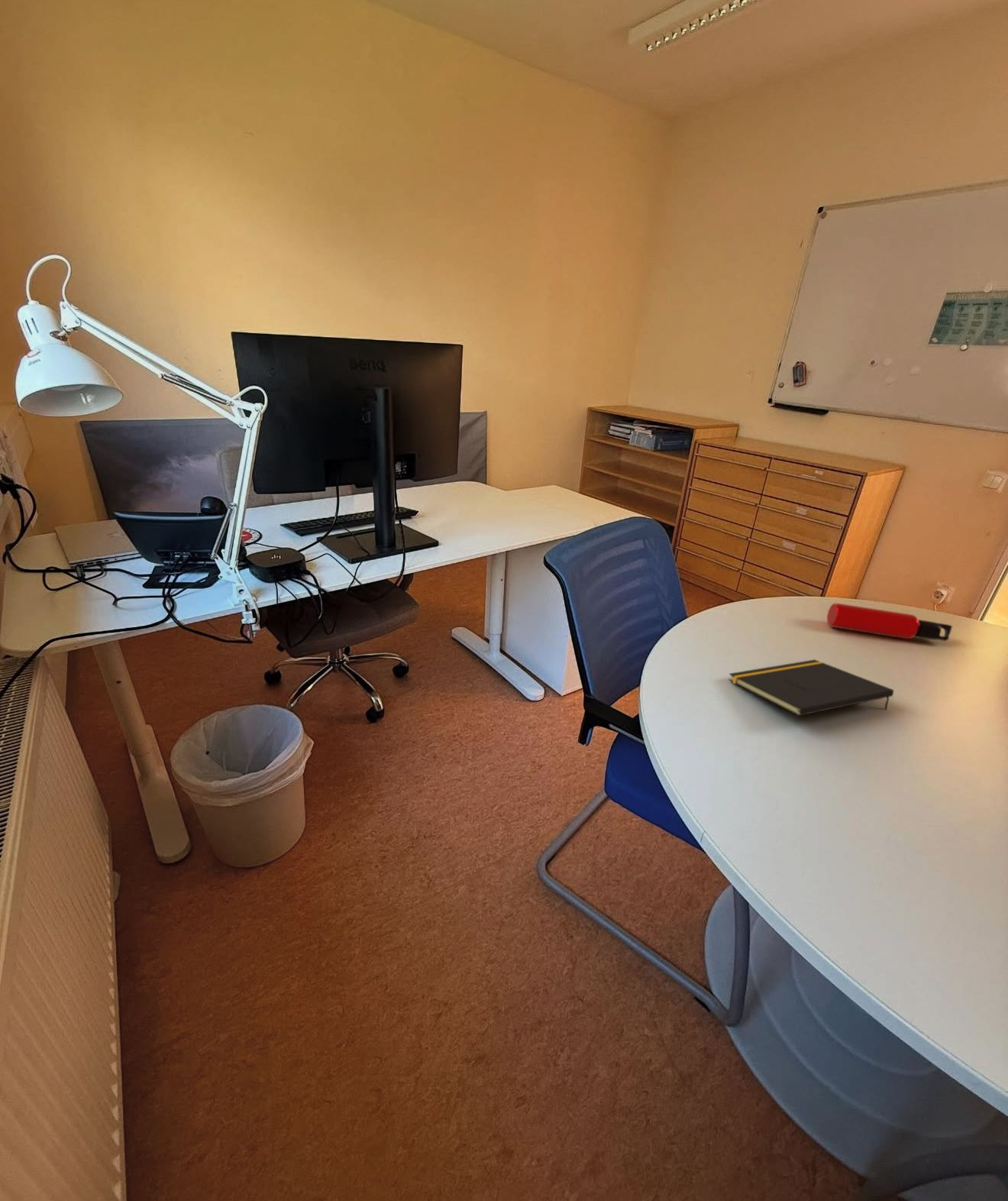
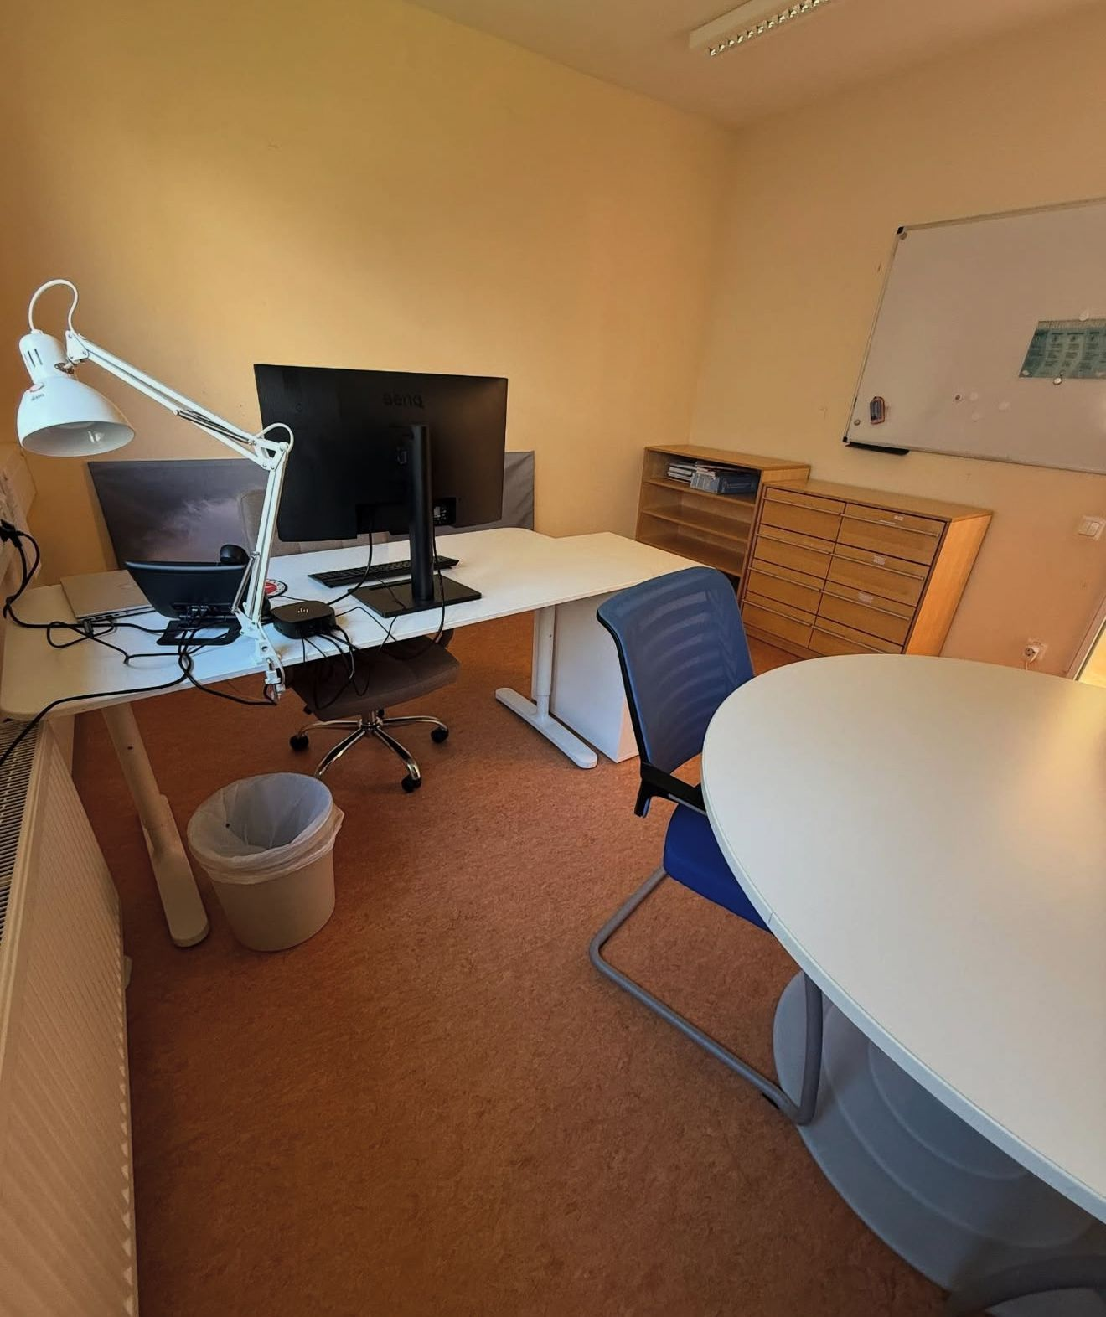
- notepad (807, 685)
- water bottle (889, 623)
